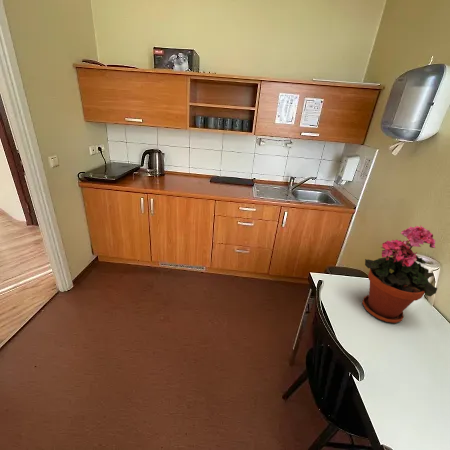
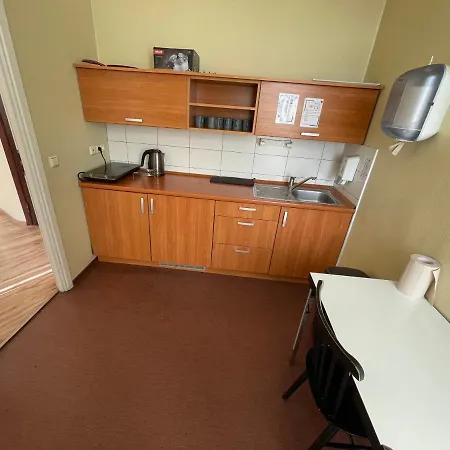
- potted plant (397, 271)
